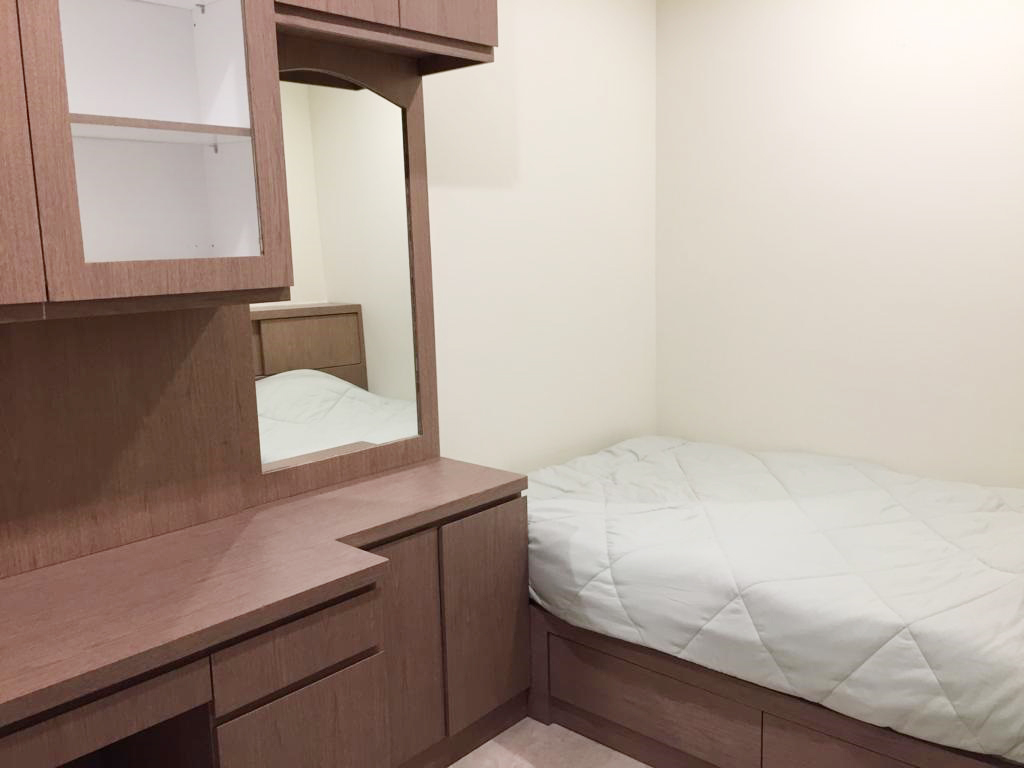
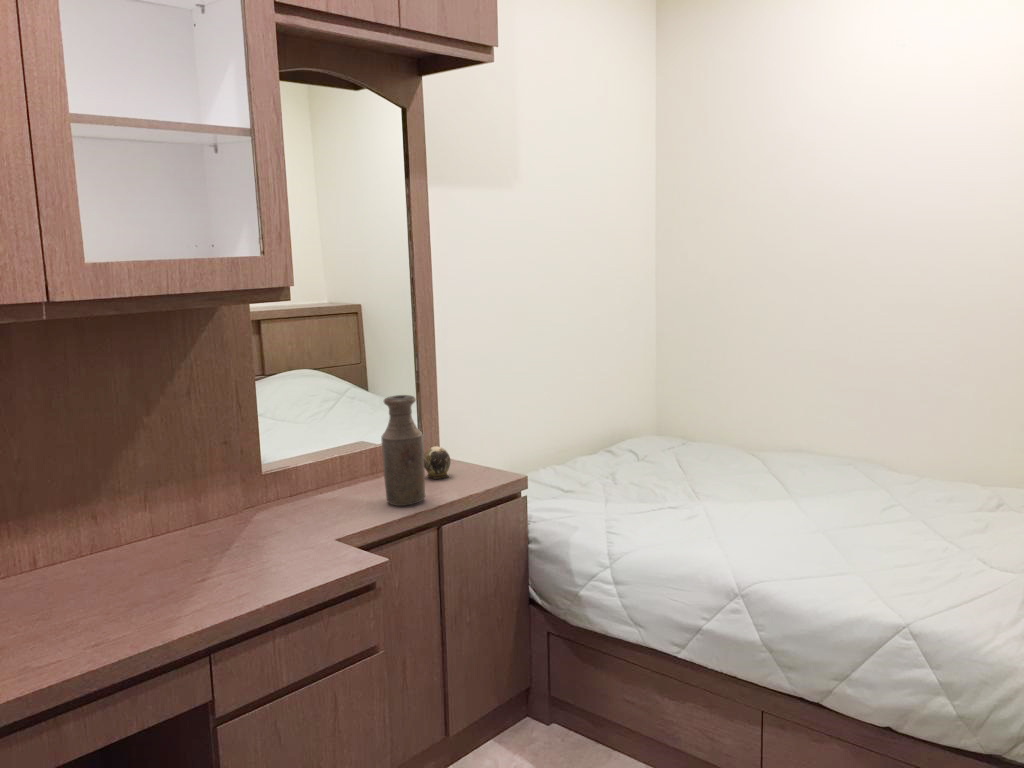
+ bottle (402, 449)
+ decorative egg (436, 461)
